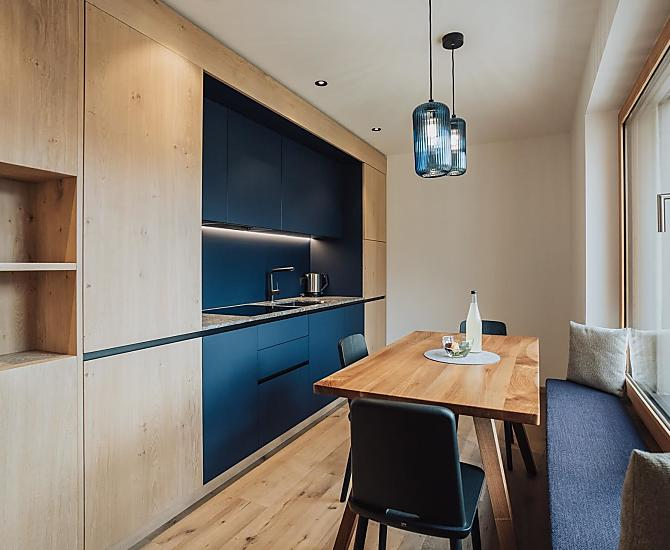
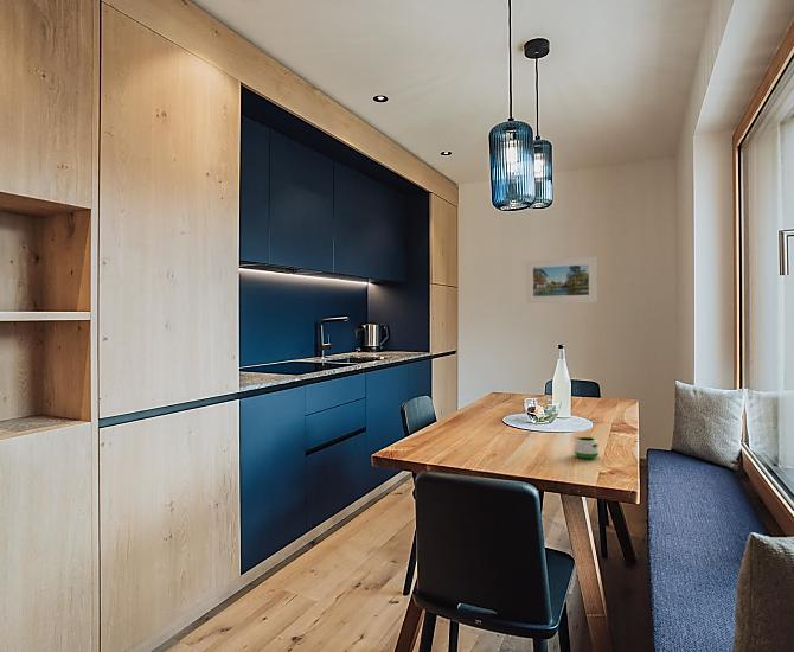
+ mug (588, 446)
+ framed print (561, 281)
